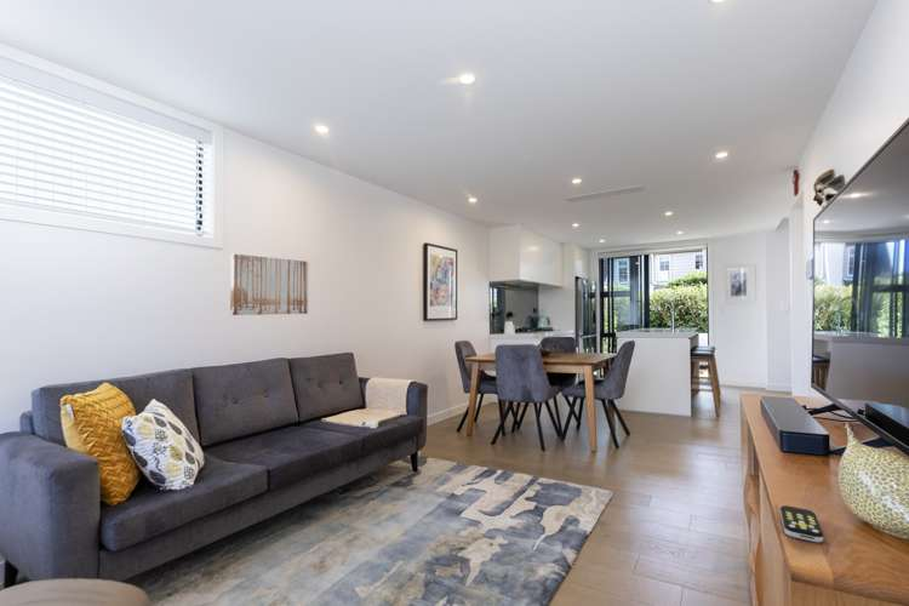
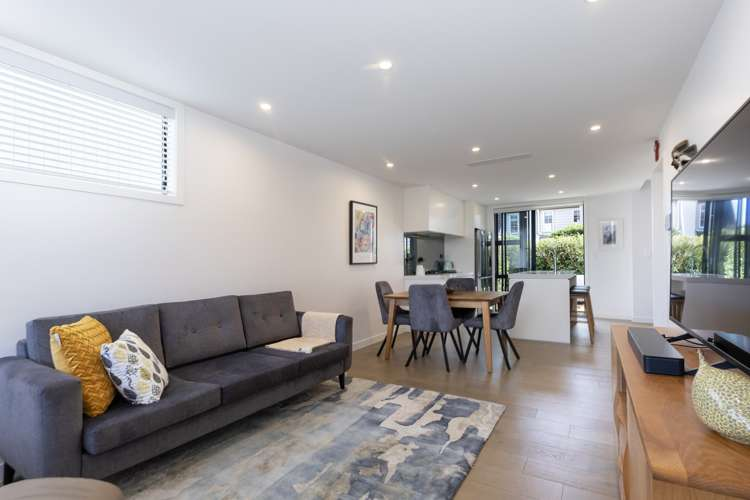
- remote control (800, 522)
- wall art (271, 286)
